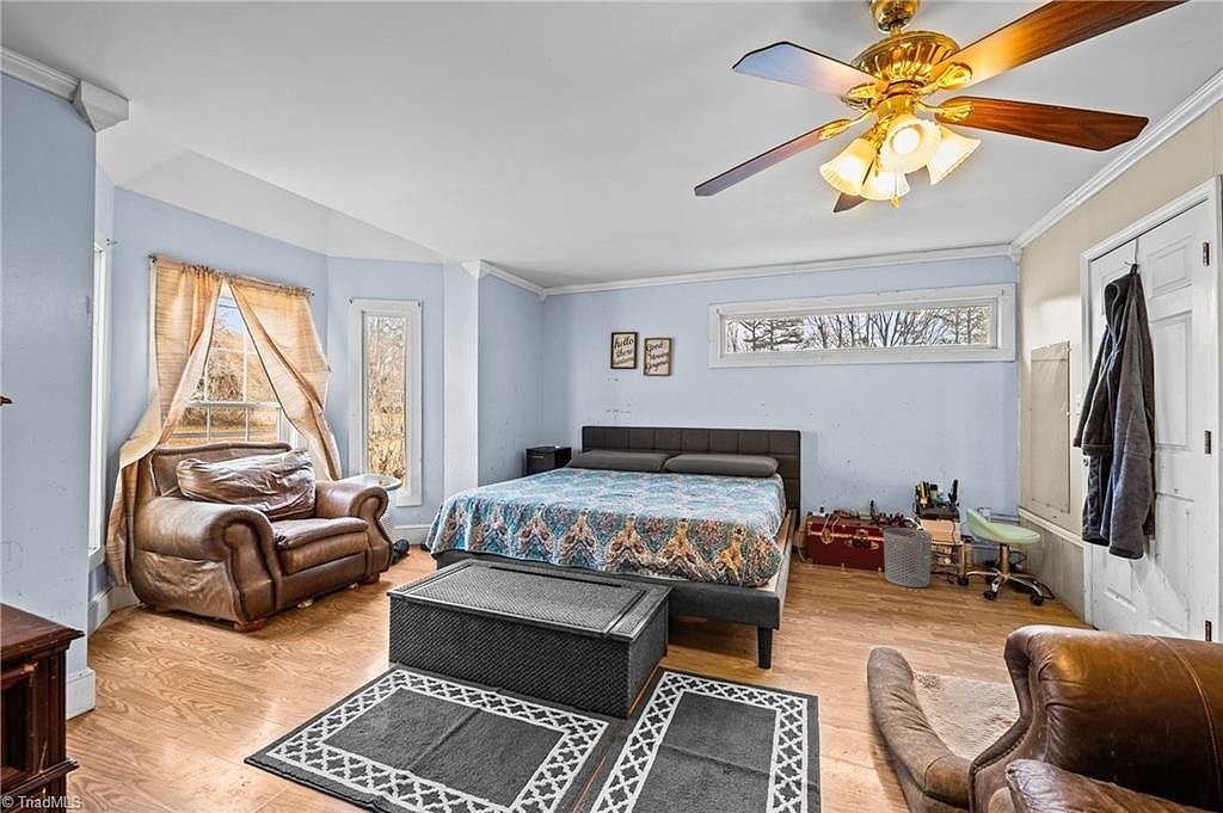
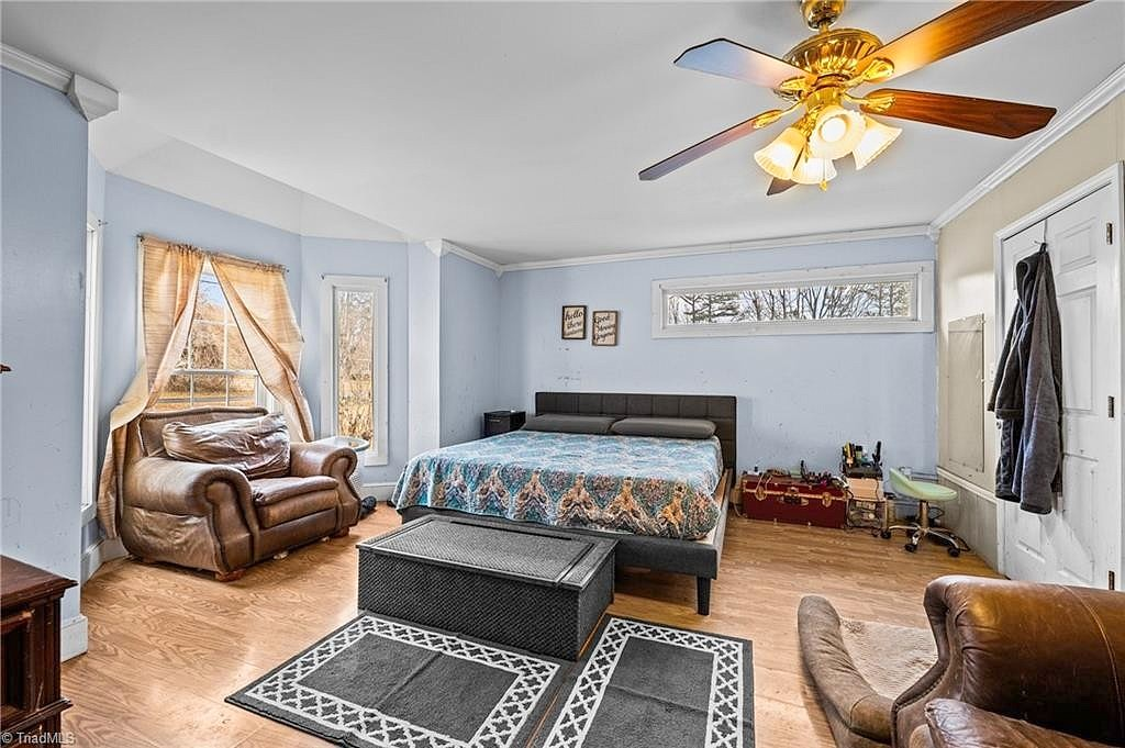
- waste bin (907, 555)
